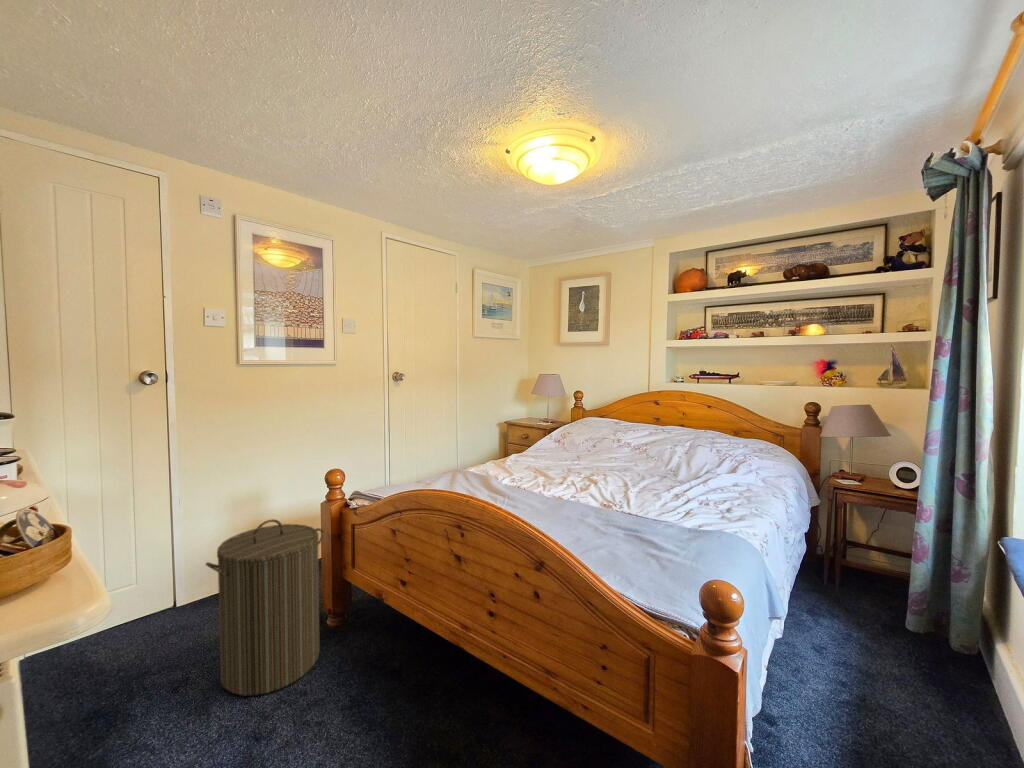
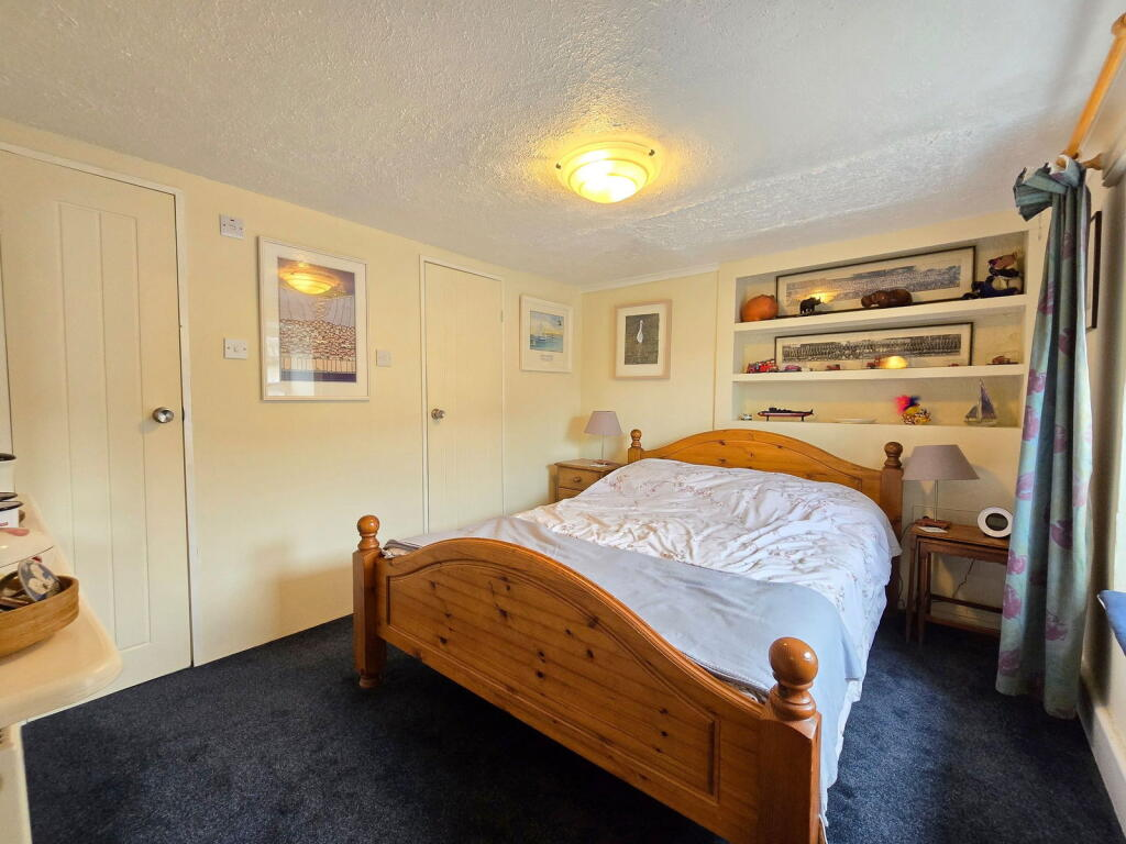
- laundry hamper (271, 592)
